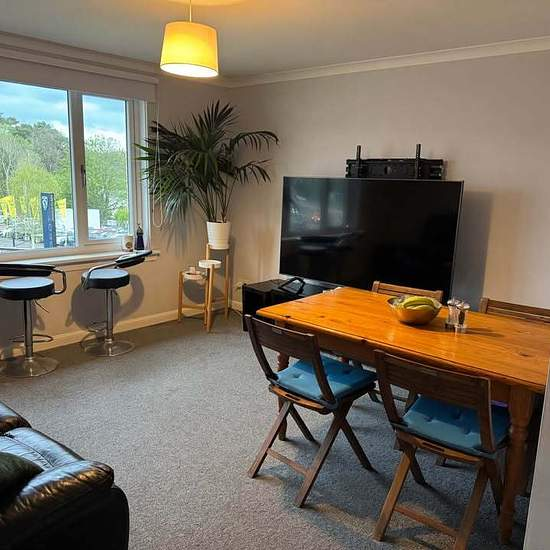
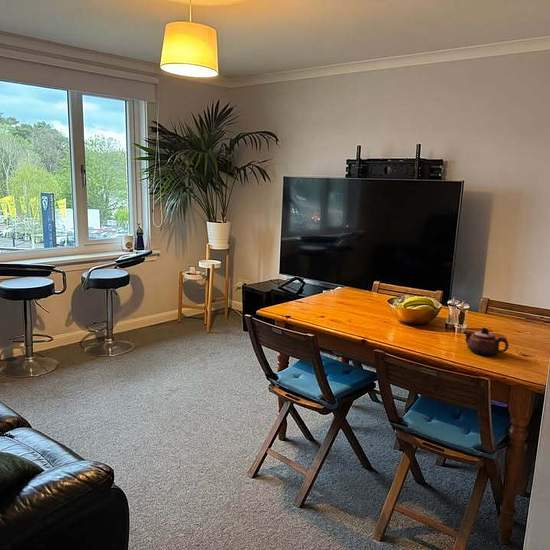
+ teapot (484, 340)
